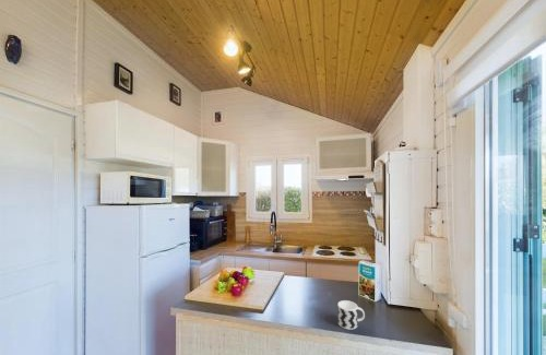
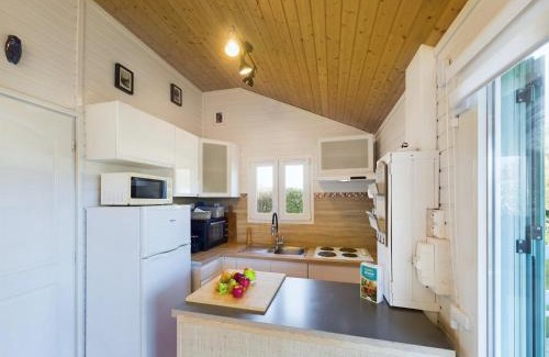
- cup (351, 315)
